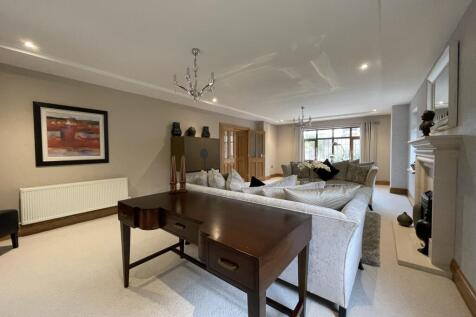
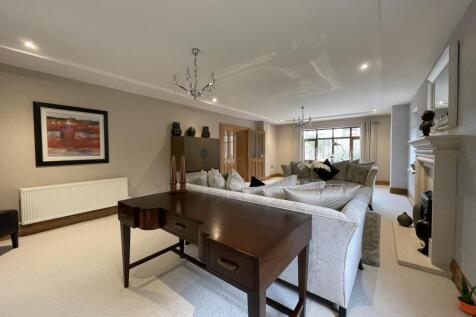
+ potted plant (465, 293)
